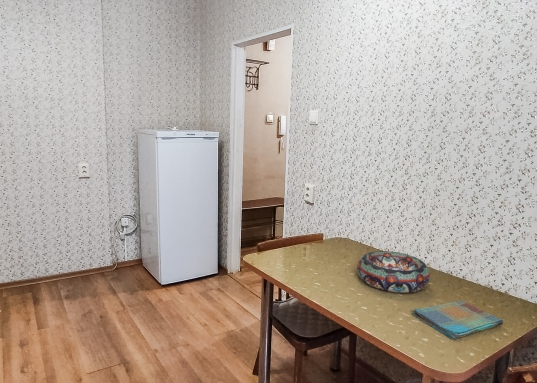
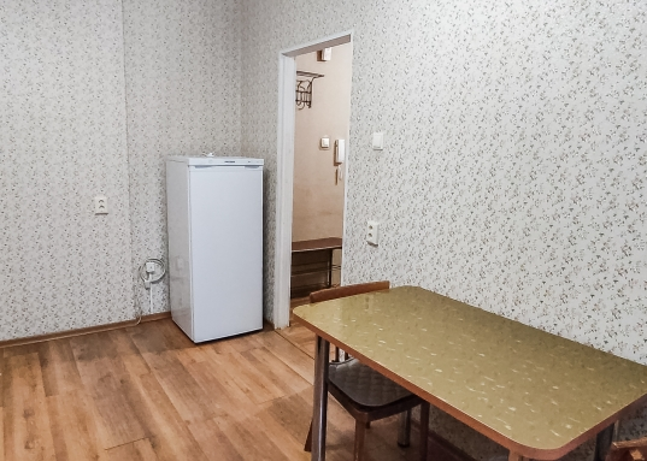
- decorative bowl (392, 271)
- dish towel (456, 316)
